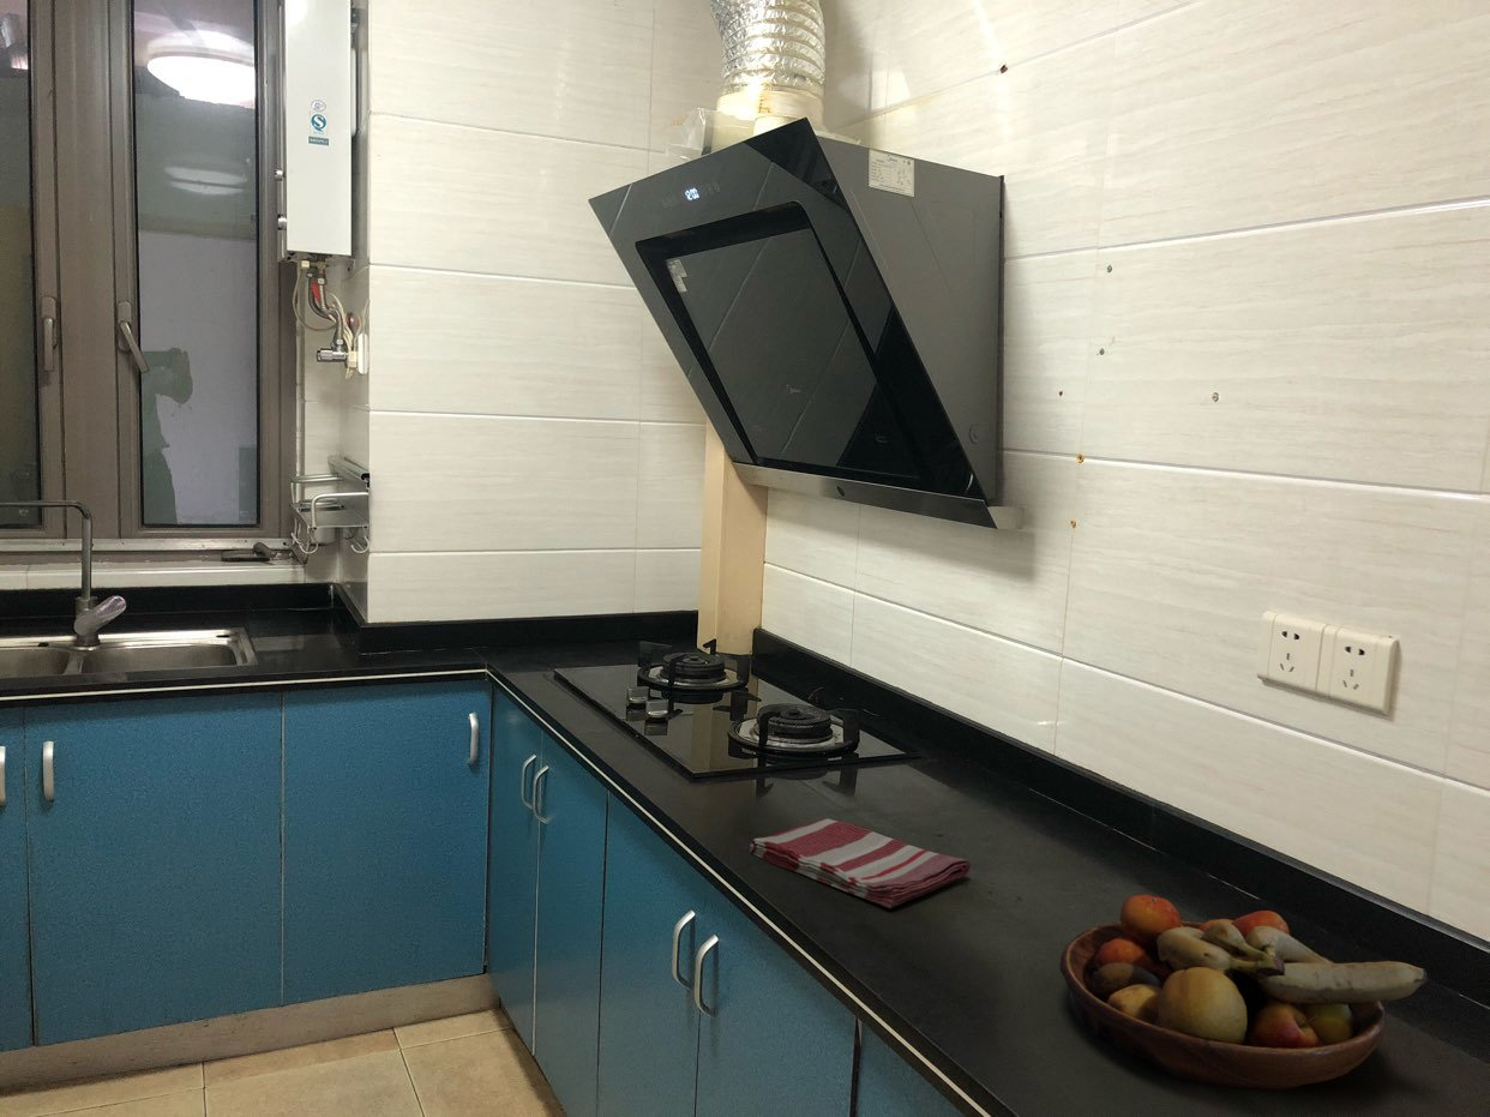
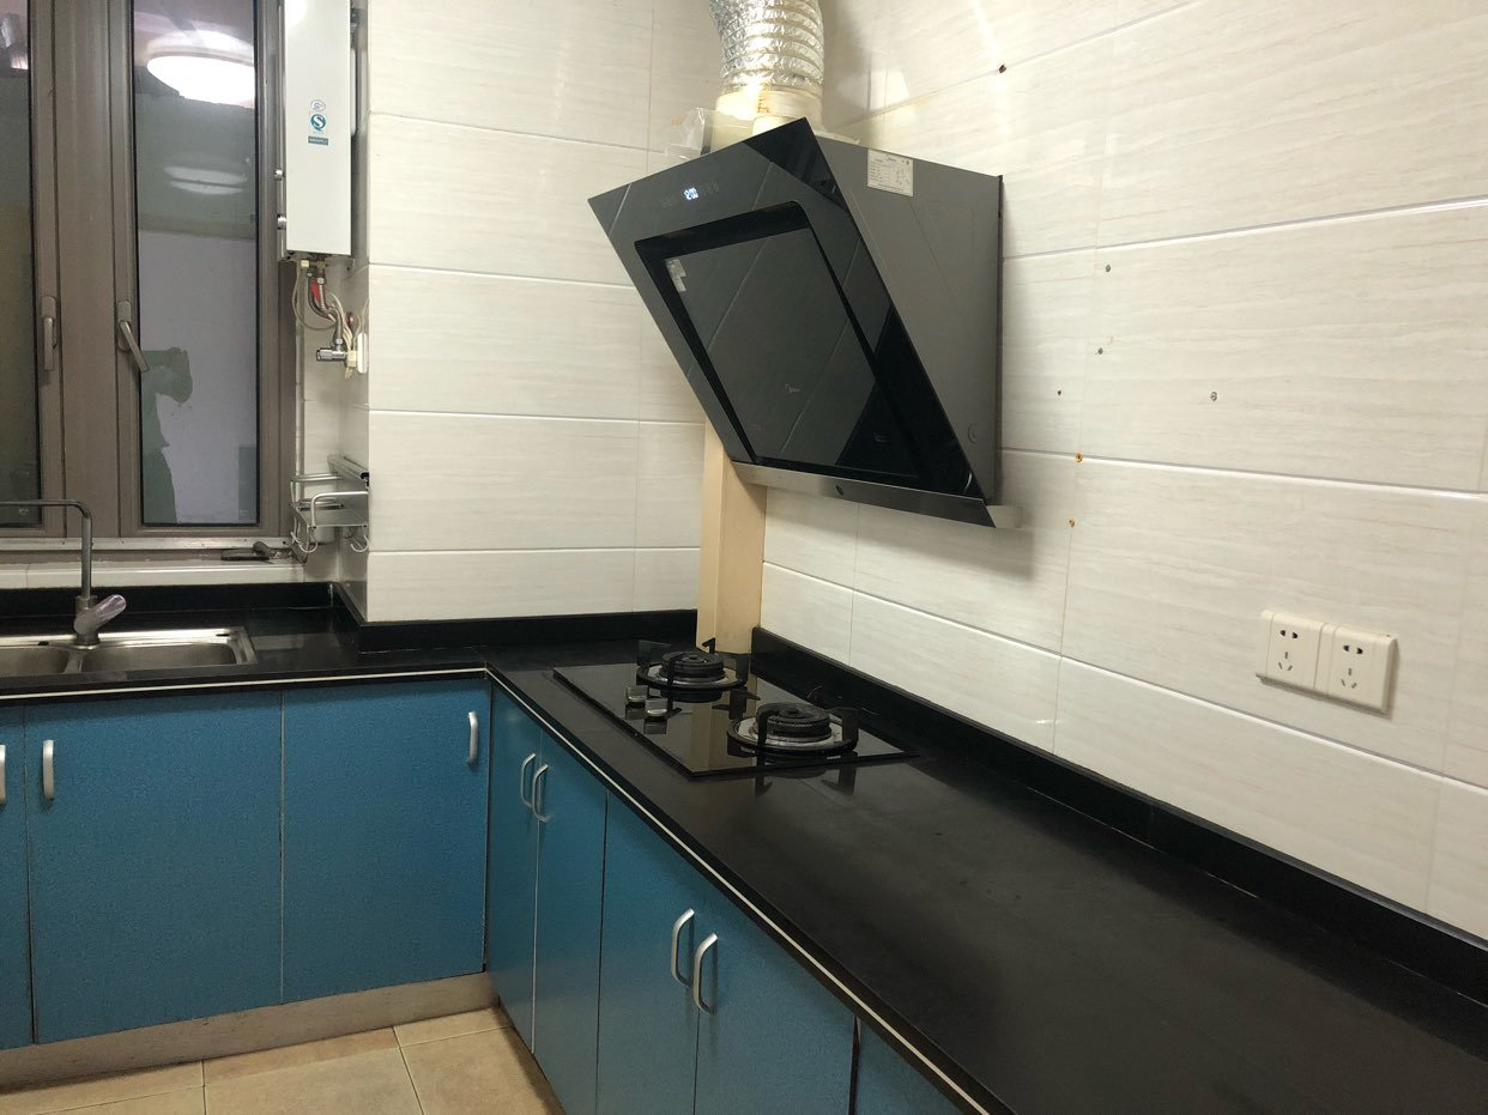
- dish towel (858, 853)
- fruit bowl (1221, 966)
